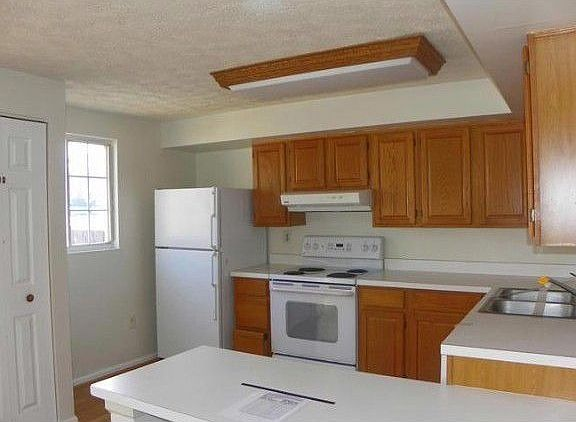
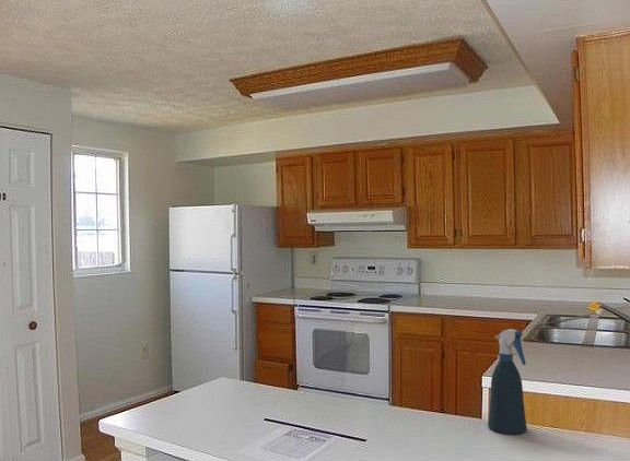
+ spray bottle (509, 378)
